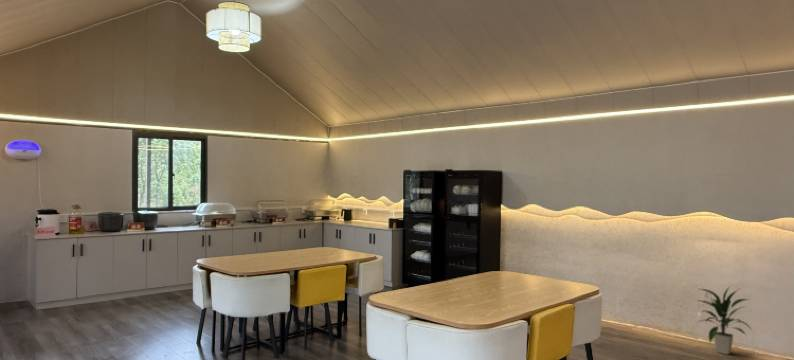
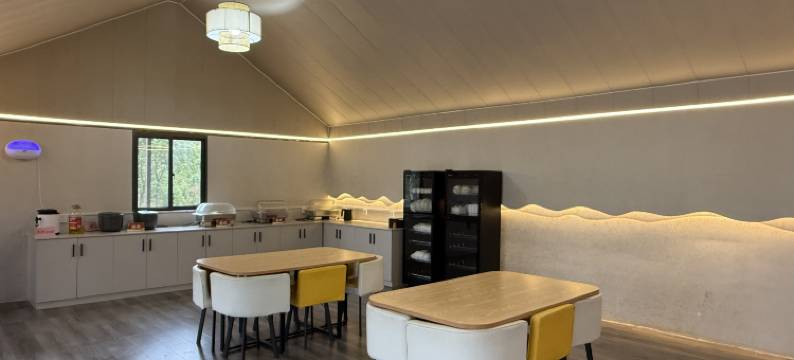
- indoor plant (722, 318)
